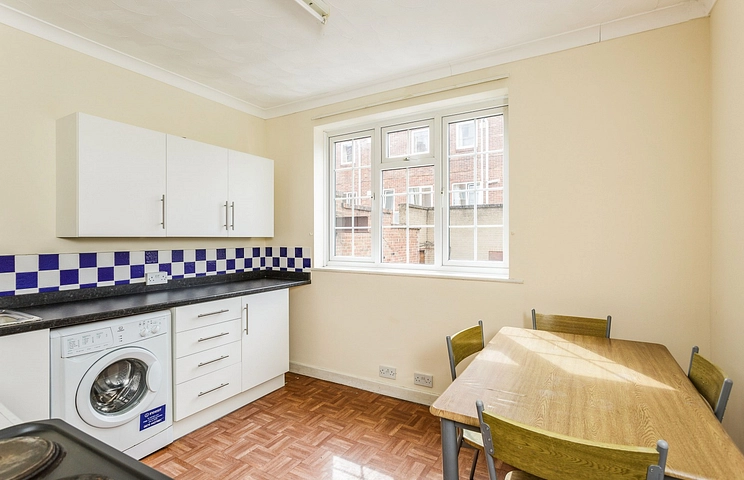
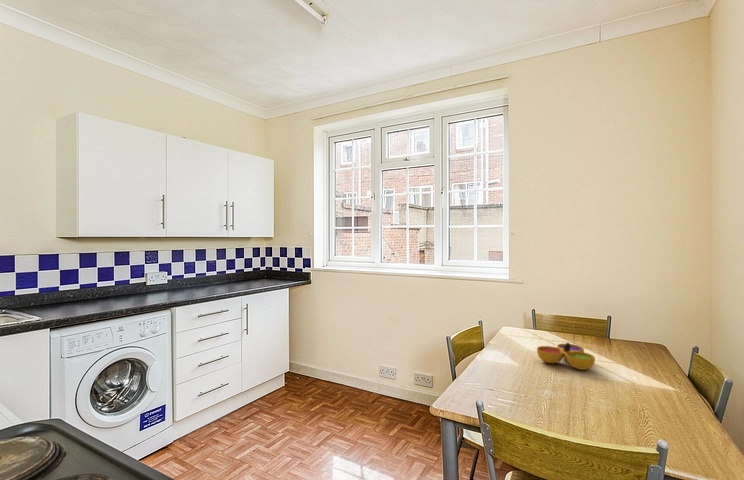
+ decorative bowl (562, 352)
